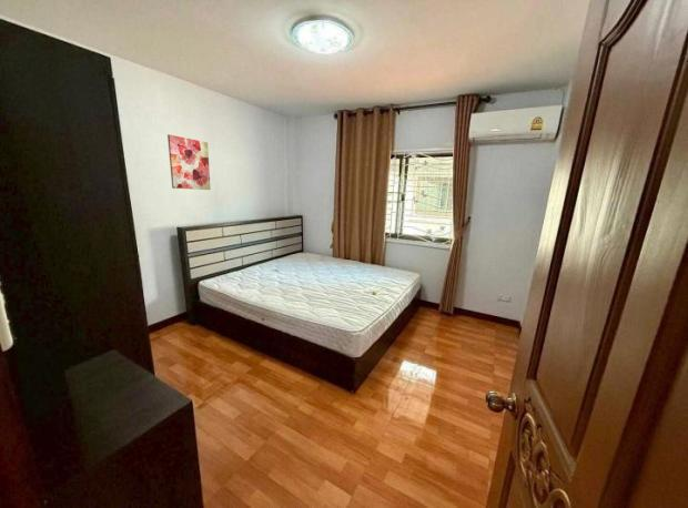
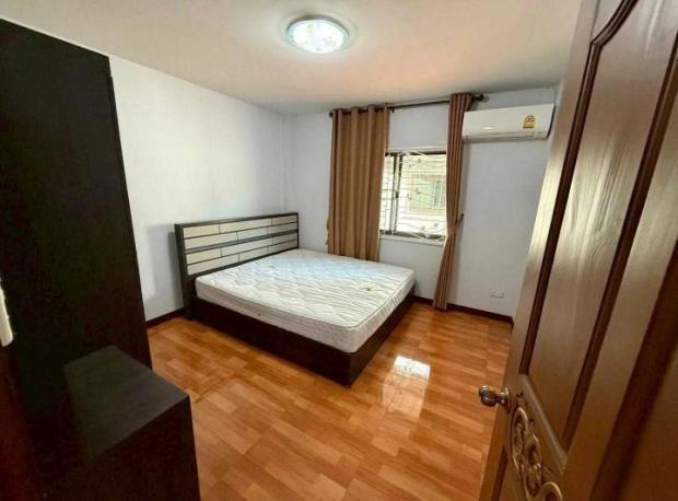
- wall art (190, 164)
